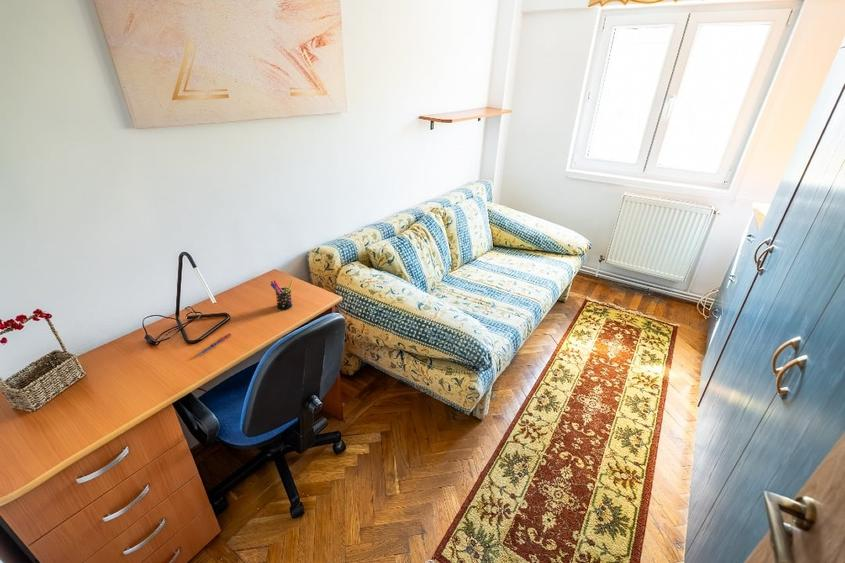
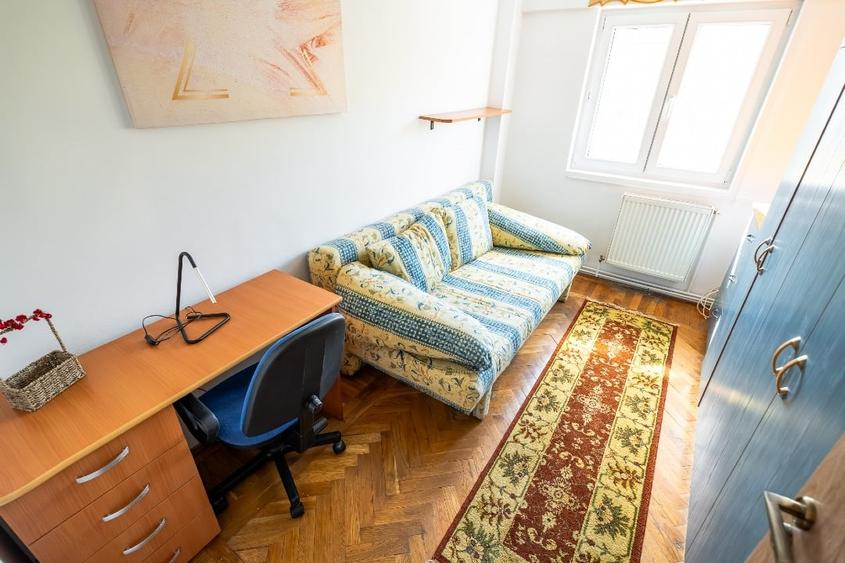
- pen holder (283, 293)
- pen (215, 343)
